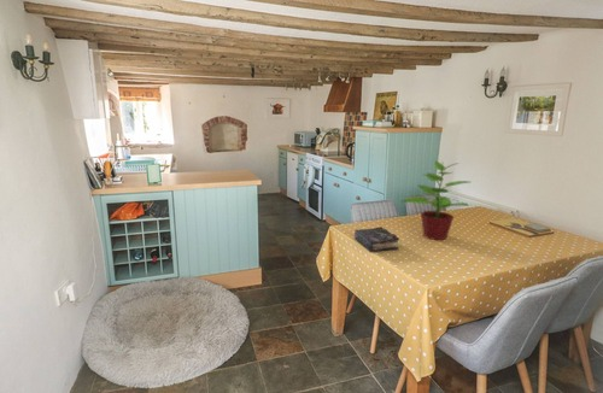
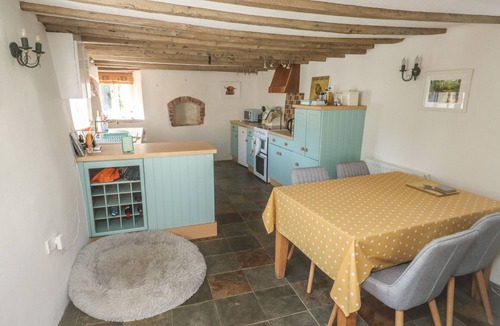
- potted plant (440, 198)
- book (375, 237)
